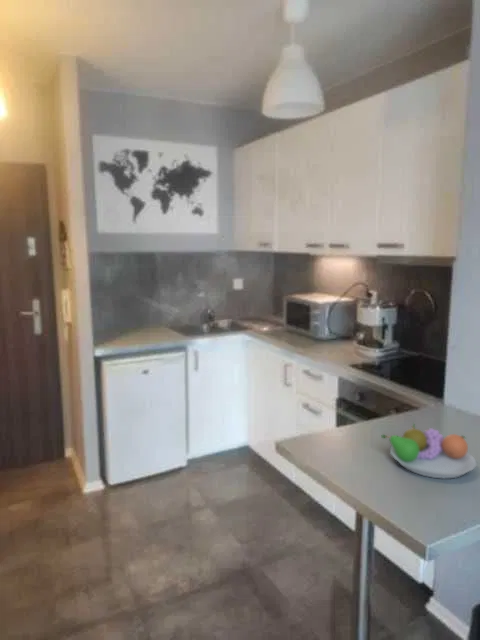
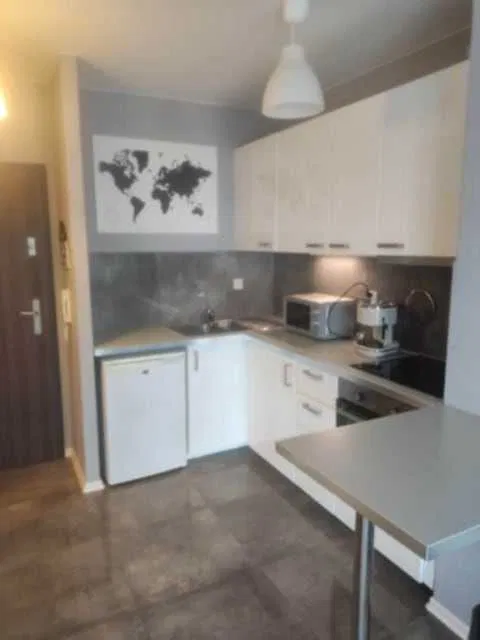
- fruit bowl (428, 447)
